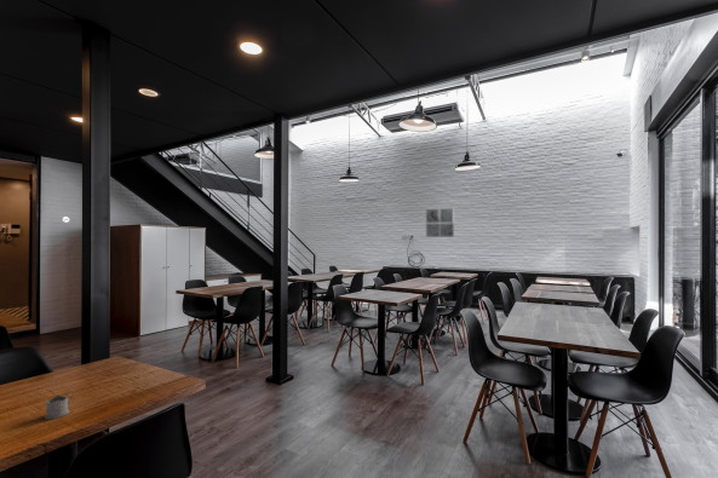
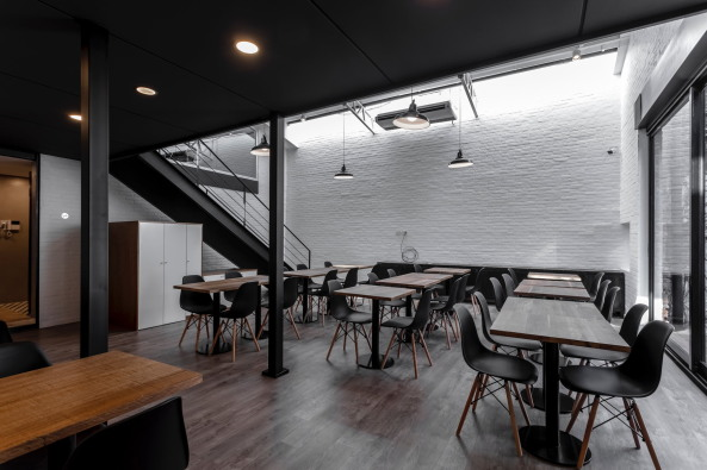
- wall art (440, 221)
- tea glass holder (59, 401)
